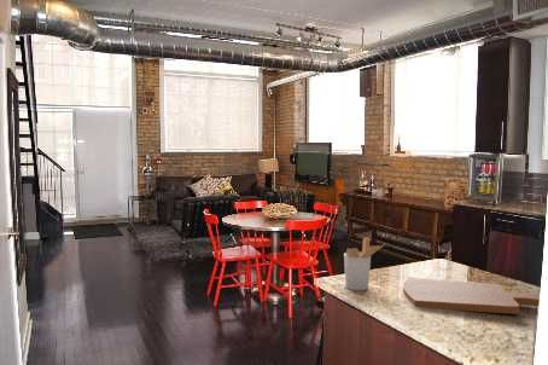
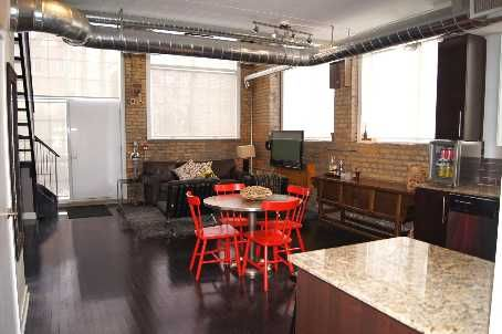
- cutting board (466, 295)
- utensil holder (362, 263)
